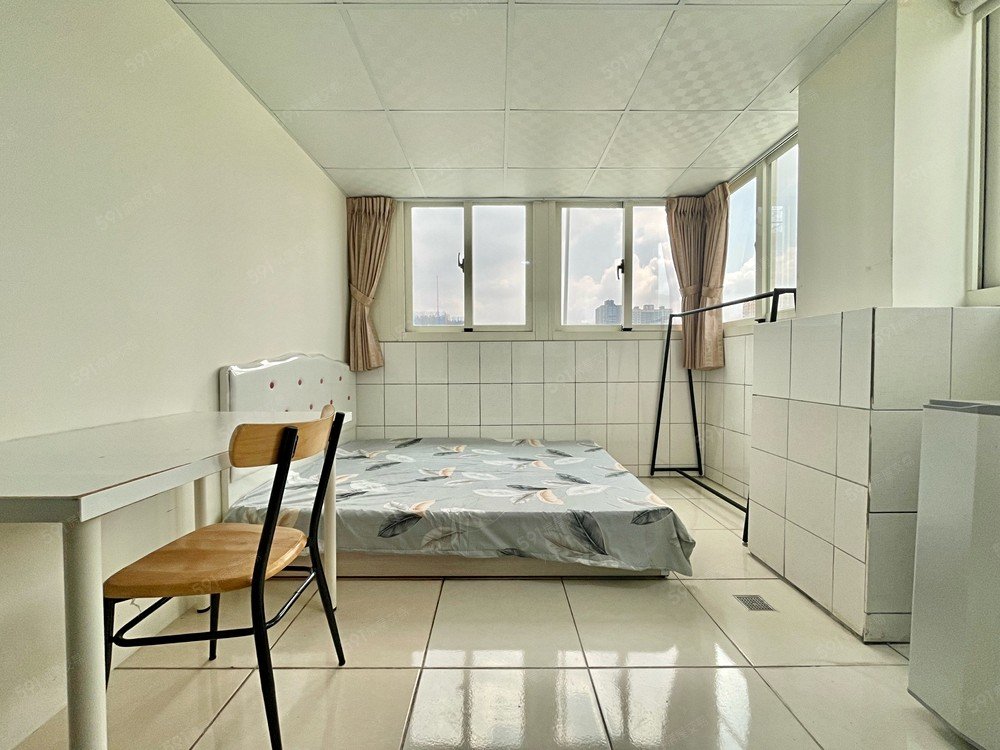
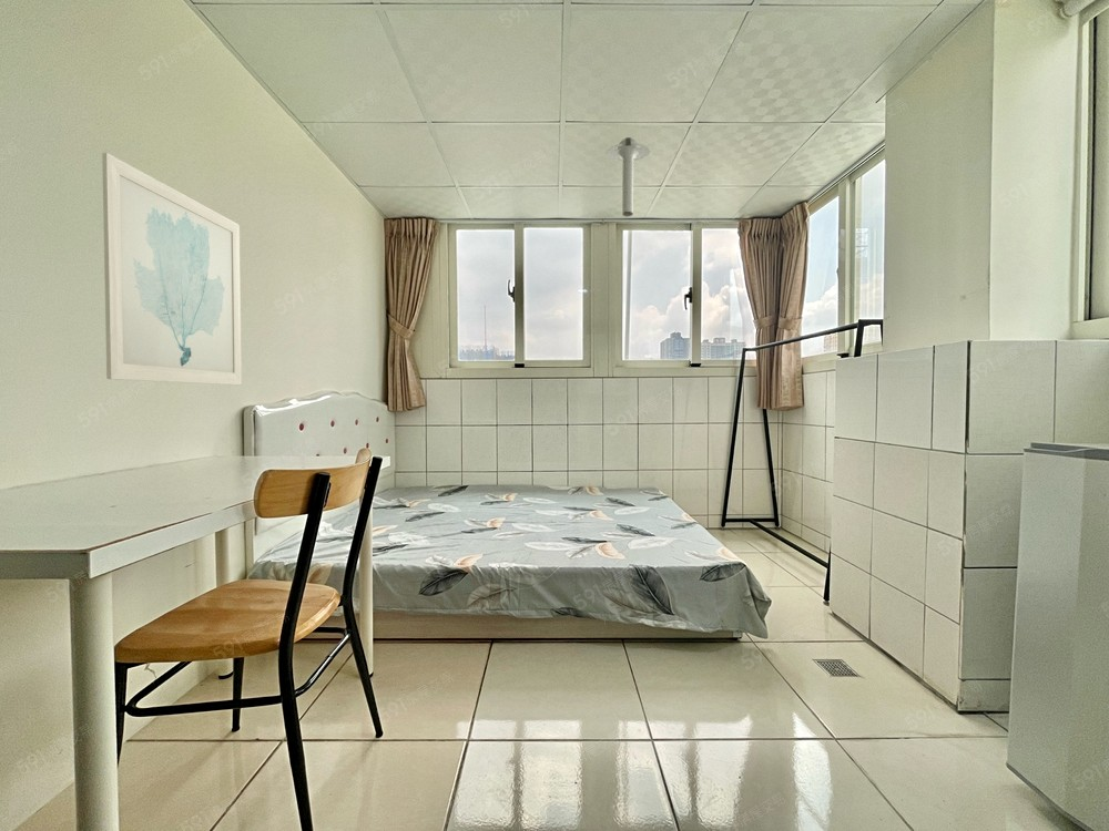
+ wall art (183, 288)
+ ceiling light (628, 177)
